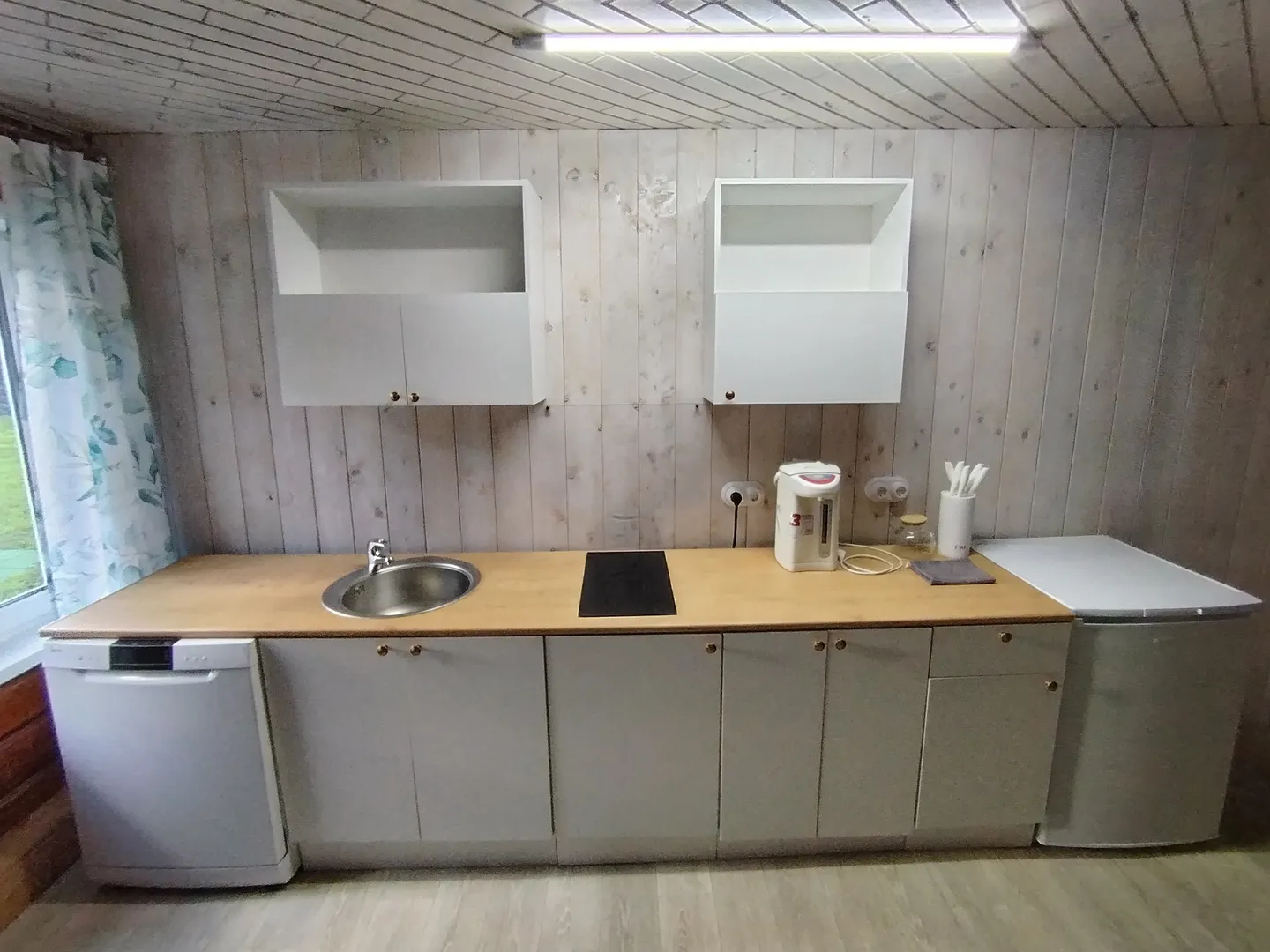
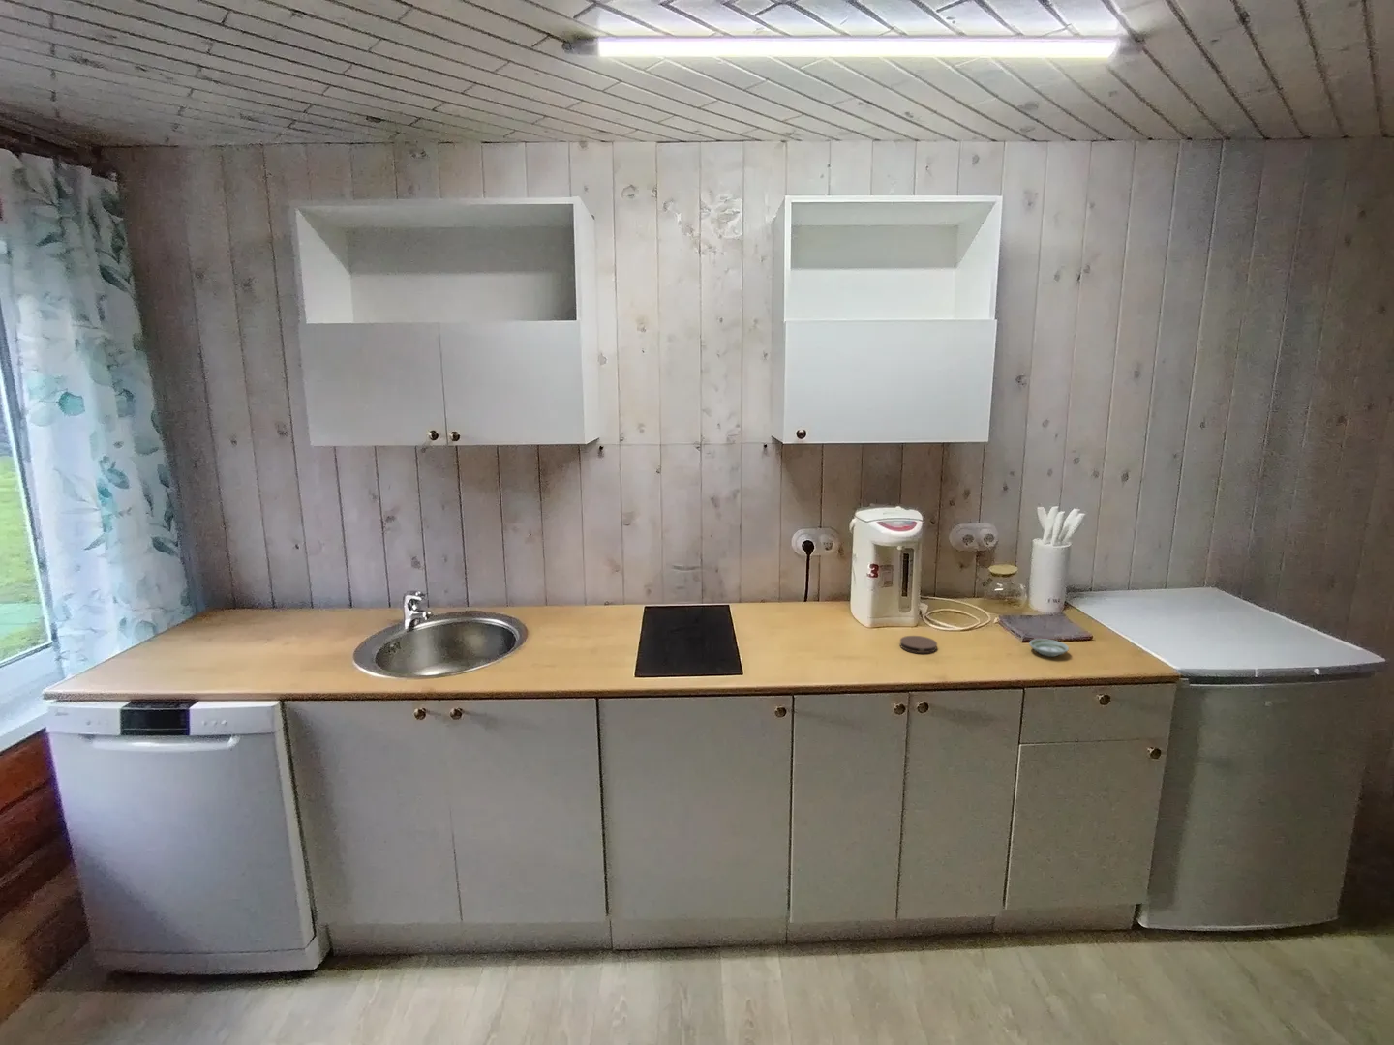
+ saucer (1047, 649)
+ coaster (918, 643)
